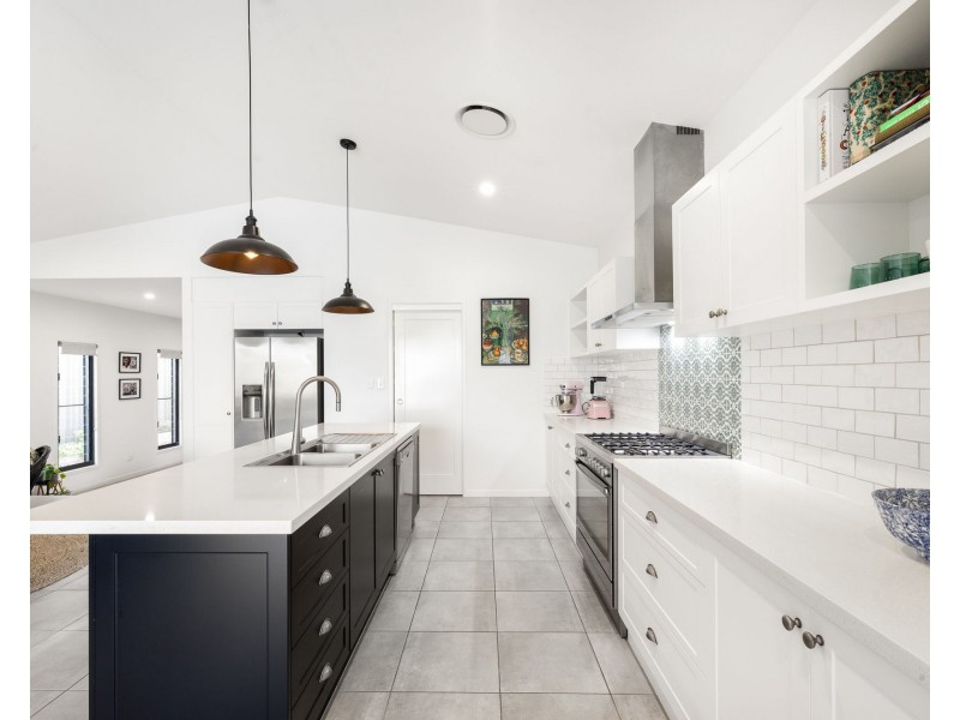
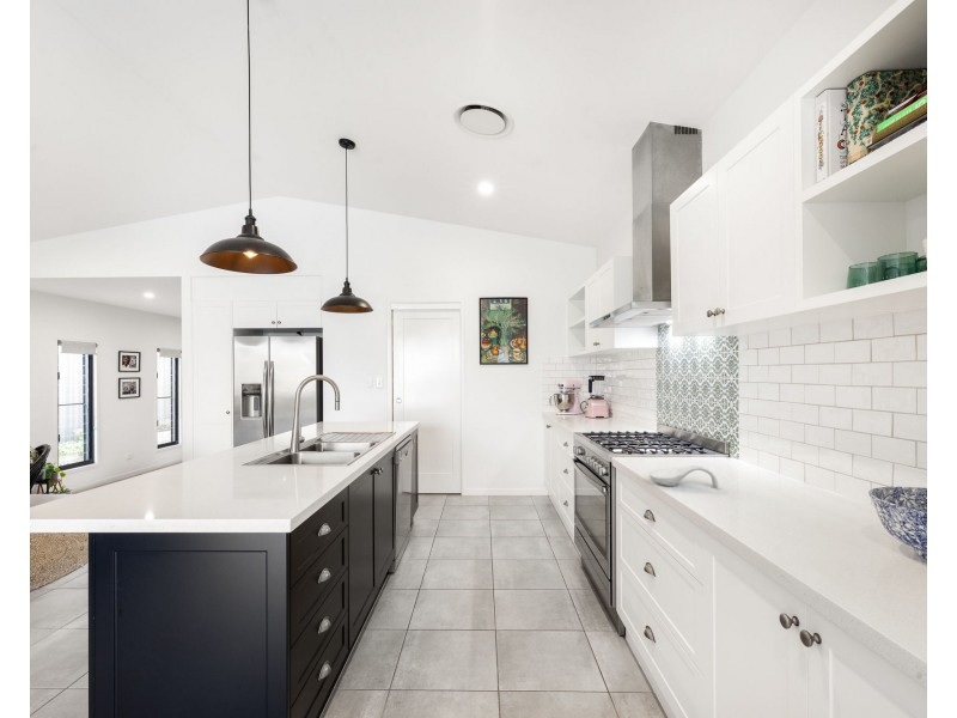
+ spoon rest (682, 475)
